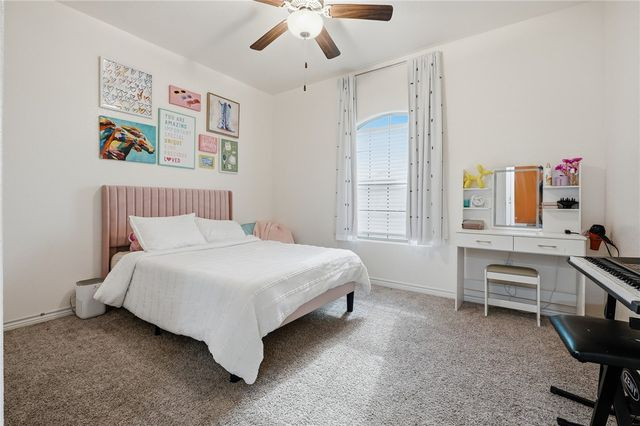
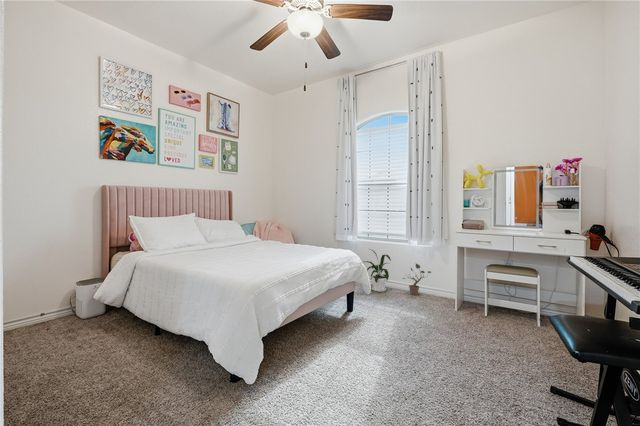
+ potted plant (415, 279)
+ house plant (378, 269)
